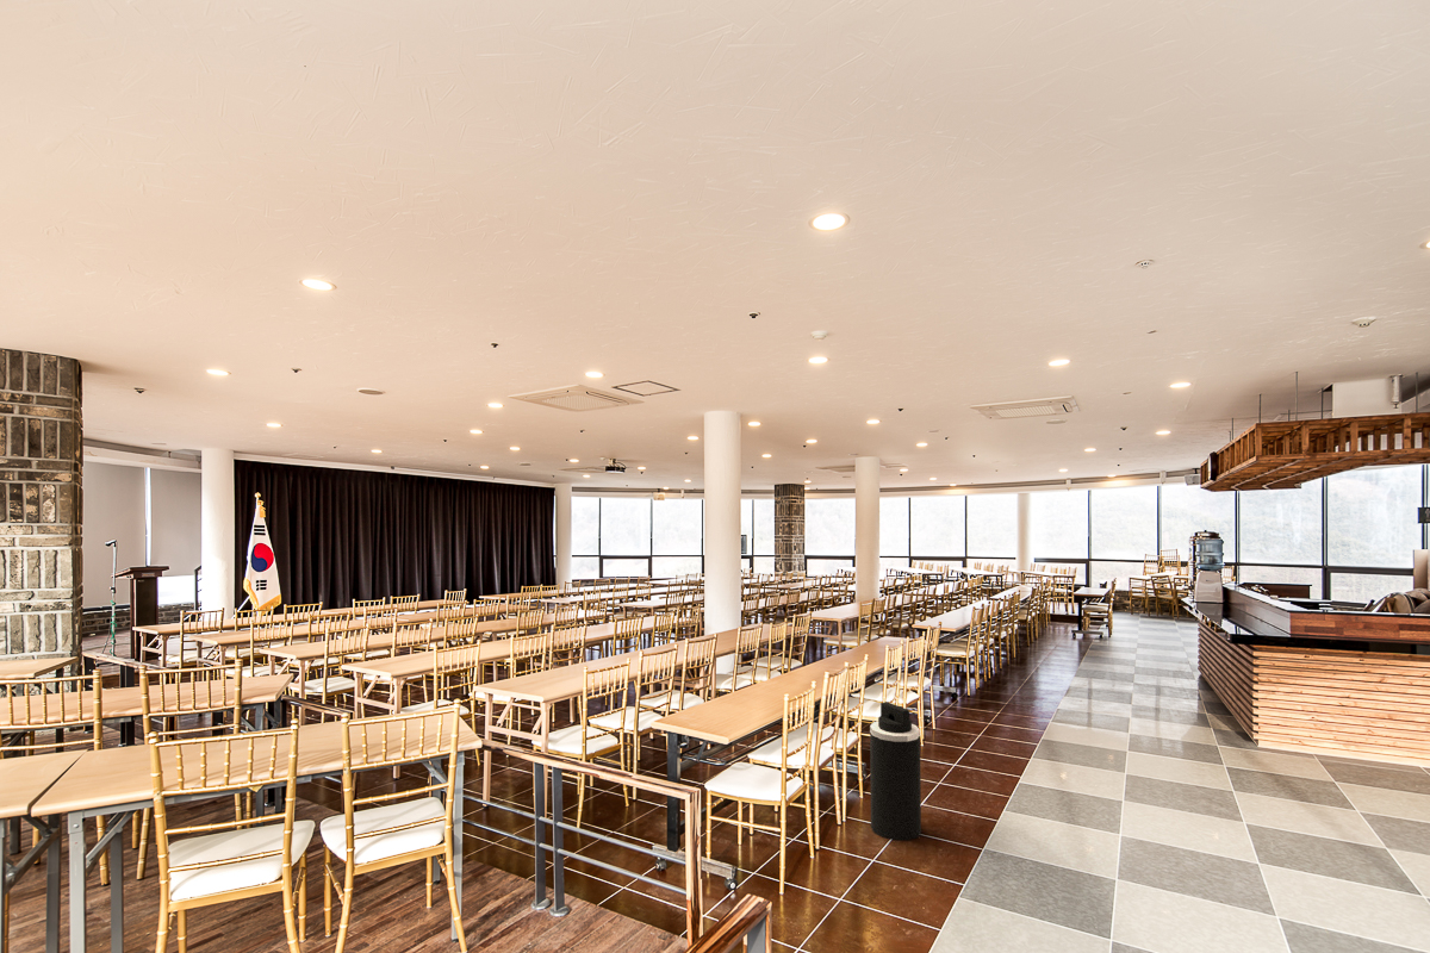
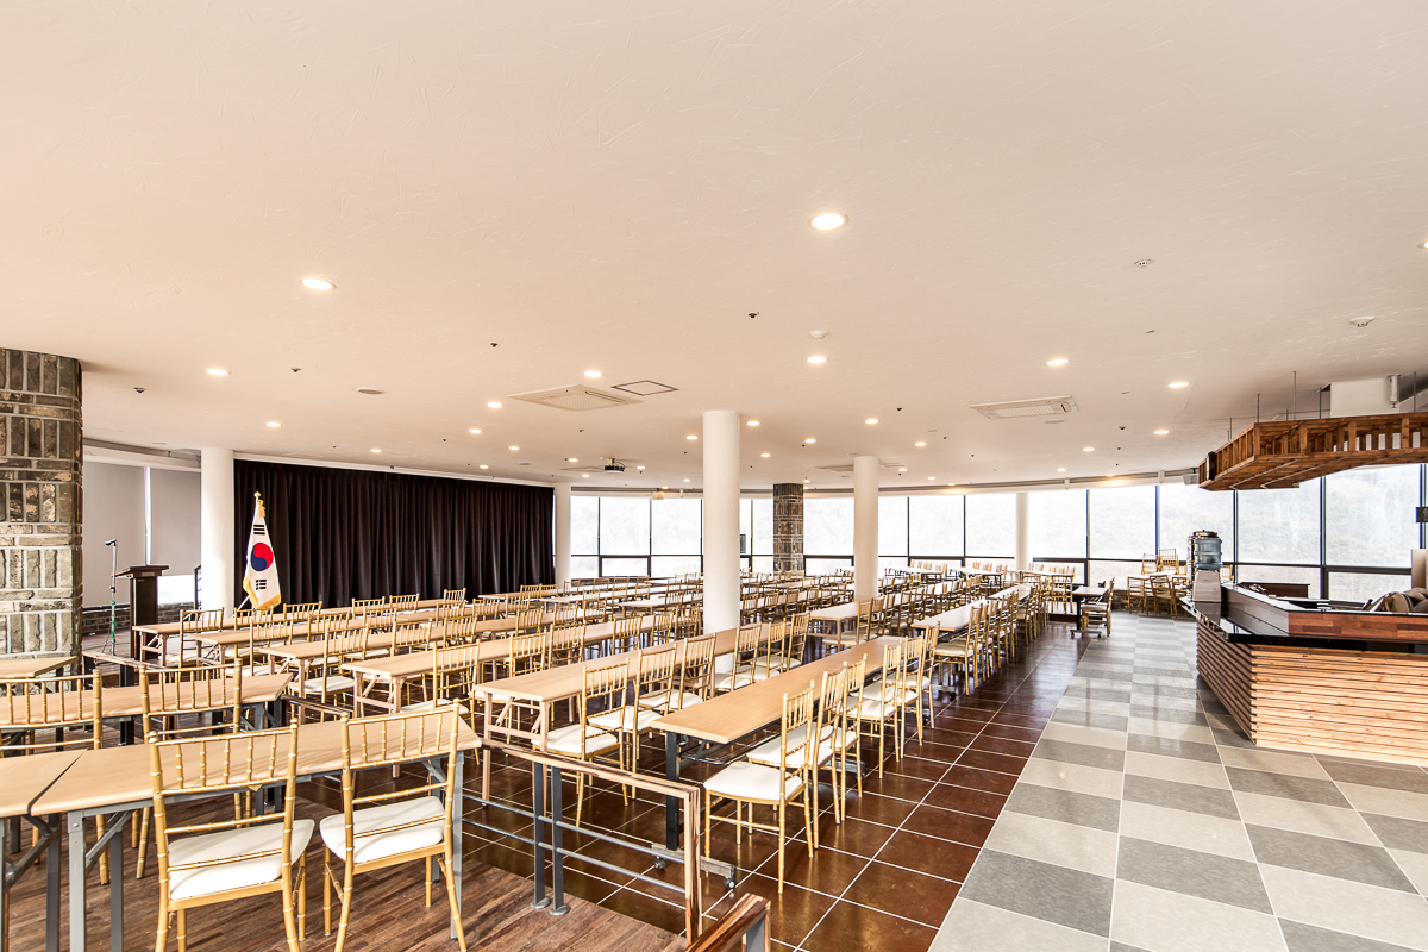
- trash can (895, 767)
